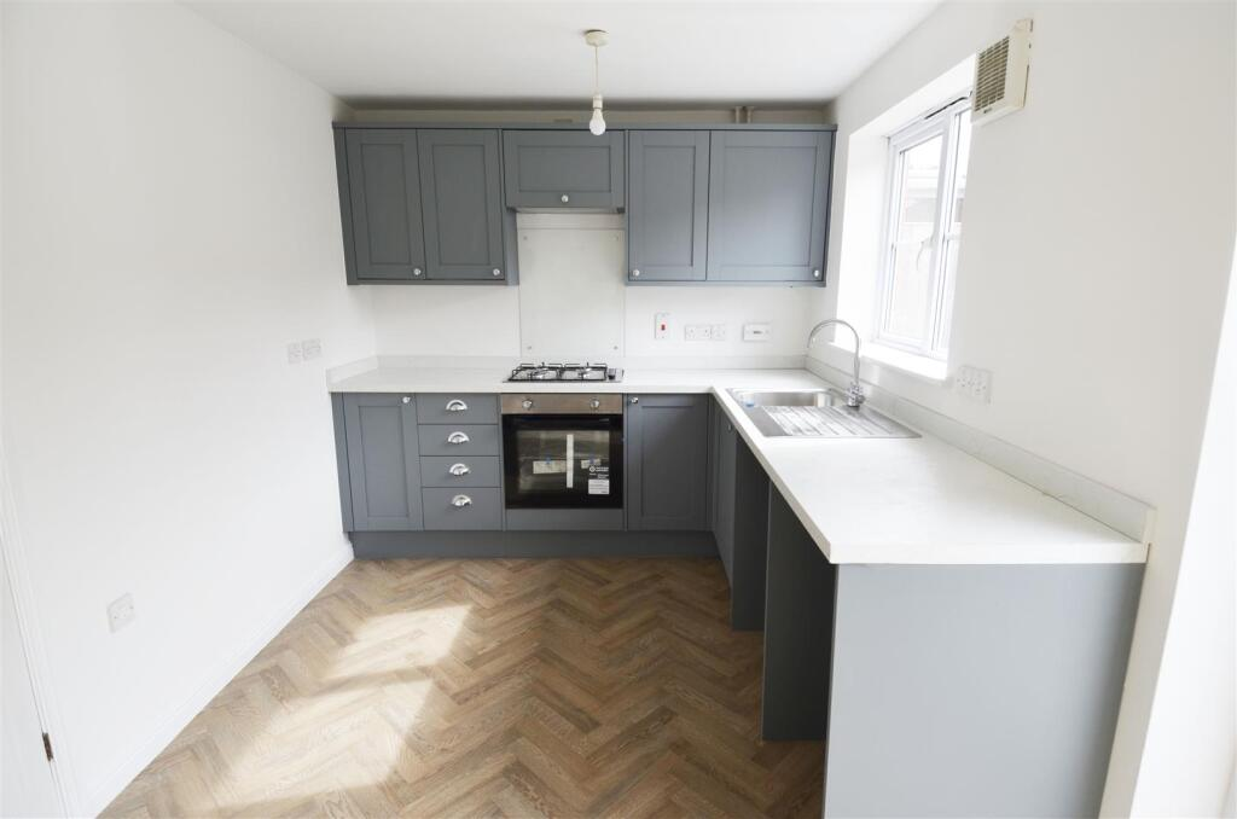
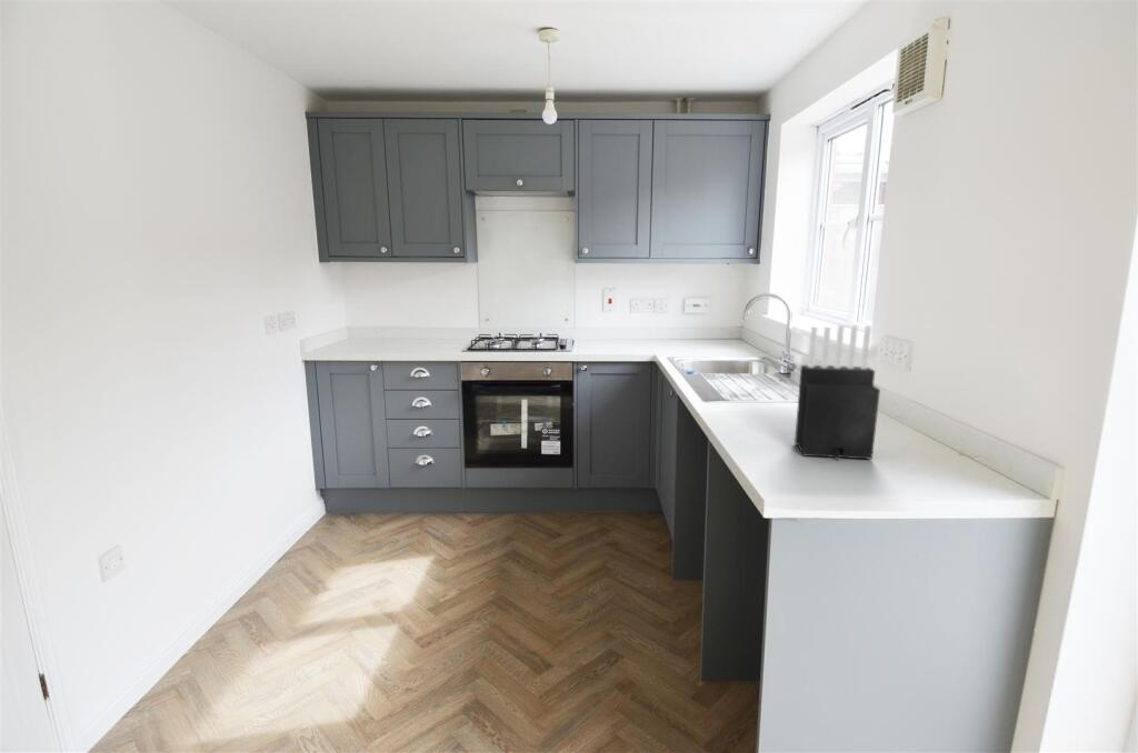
+ knife block (838, 391)
